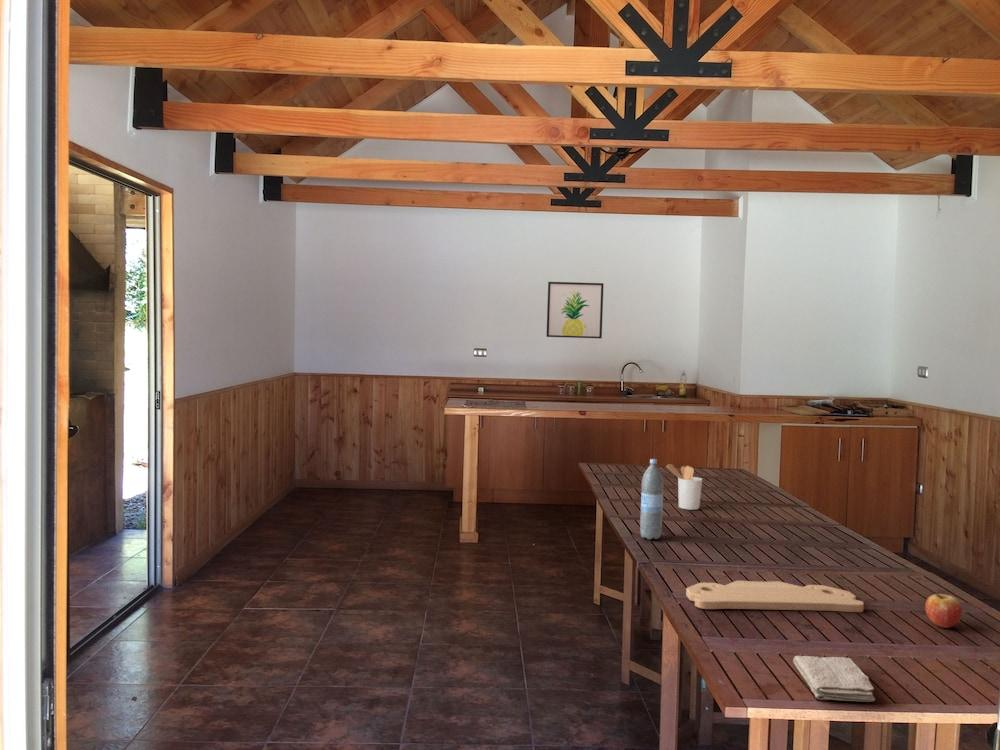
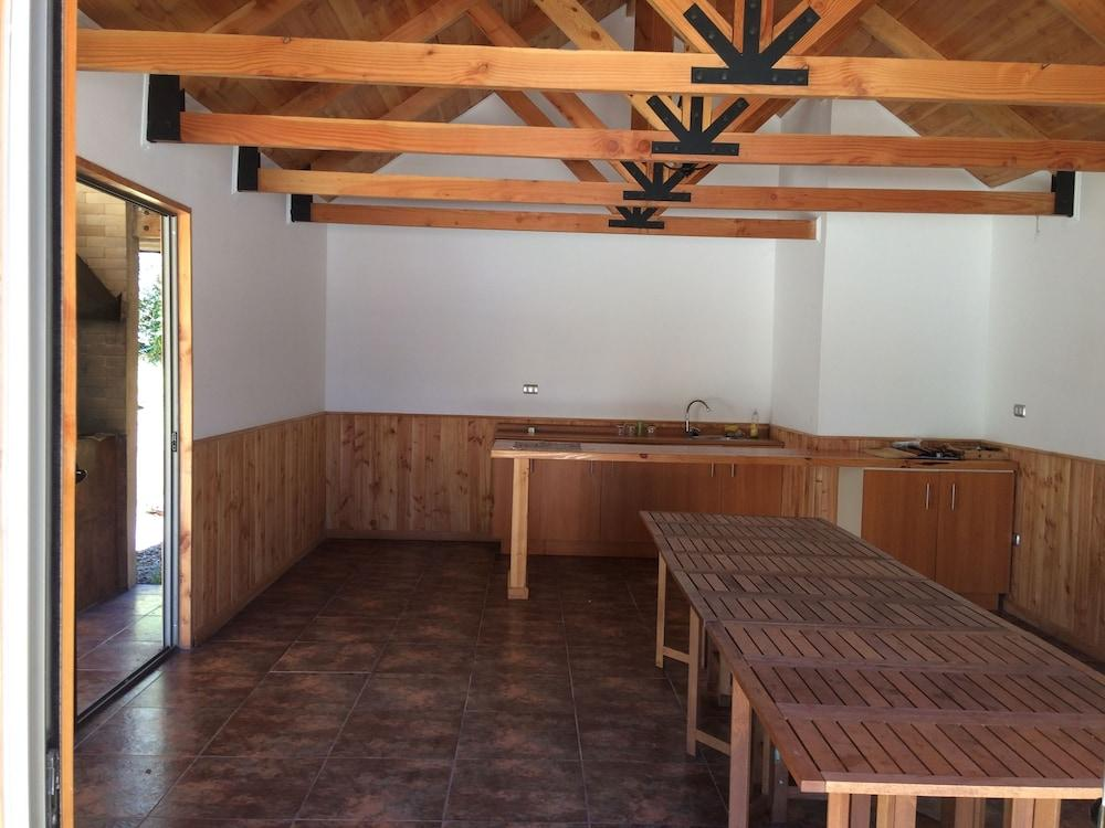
- utensil holder (683, 485)
- fruit (943, 609)
- washcloth (832, 676)
- cutting board (769, 595)
- wall art (574, 310)
- water bottle (651, 499)
